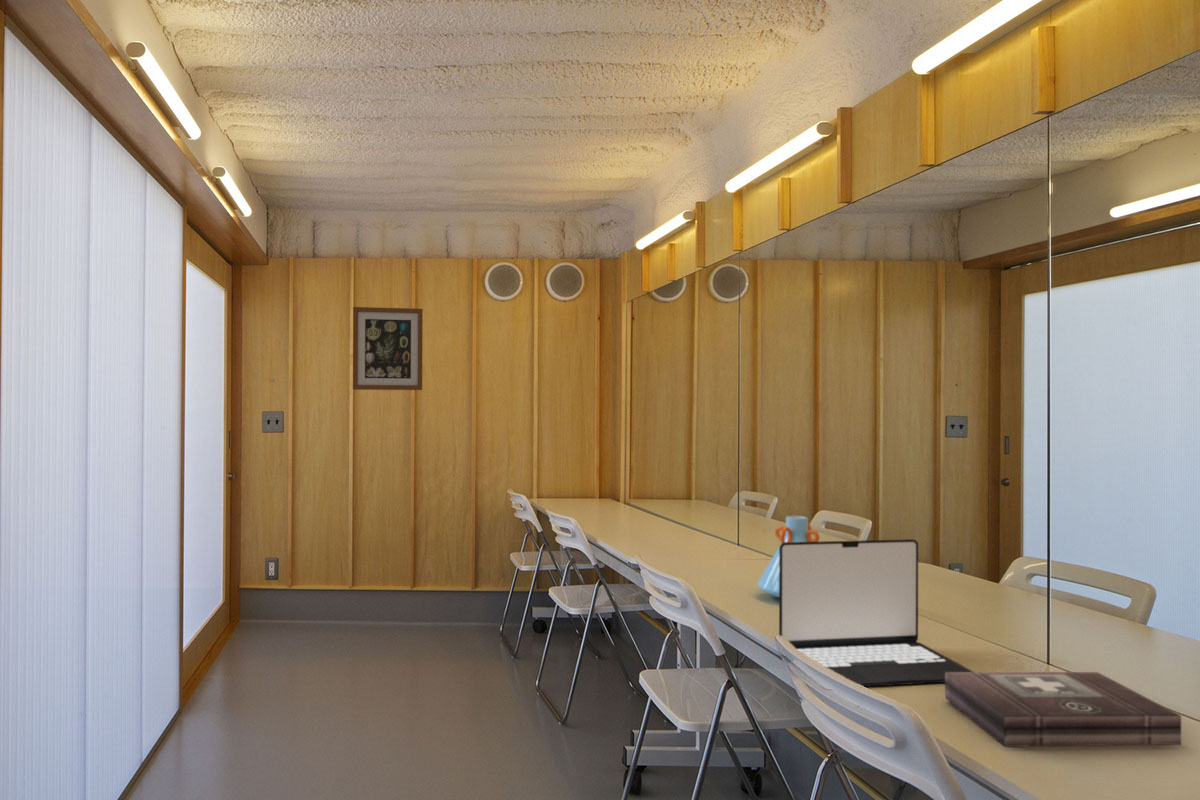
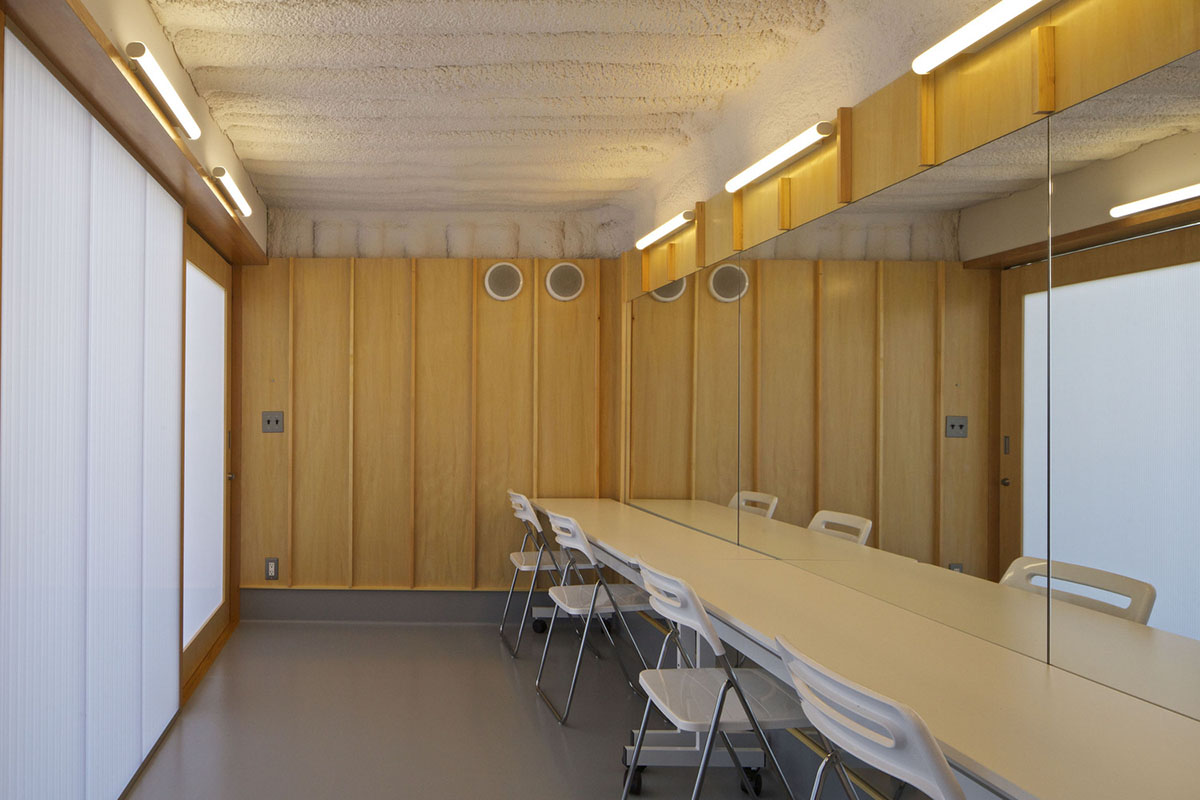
- wall art (388, 348)
- first aid kit (1054, 706)
- vase (796, 541)
- laptop (875, 608)
